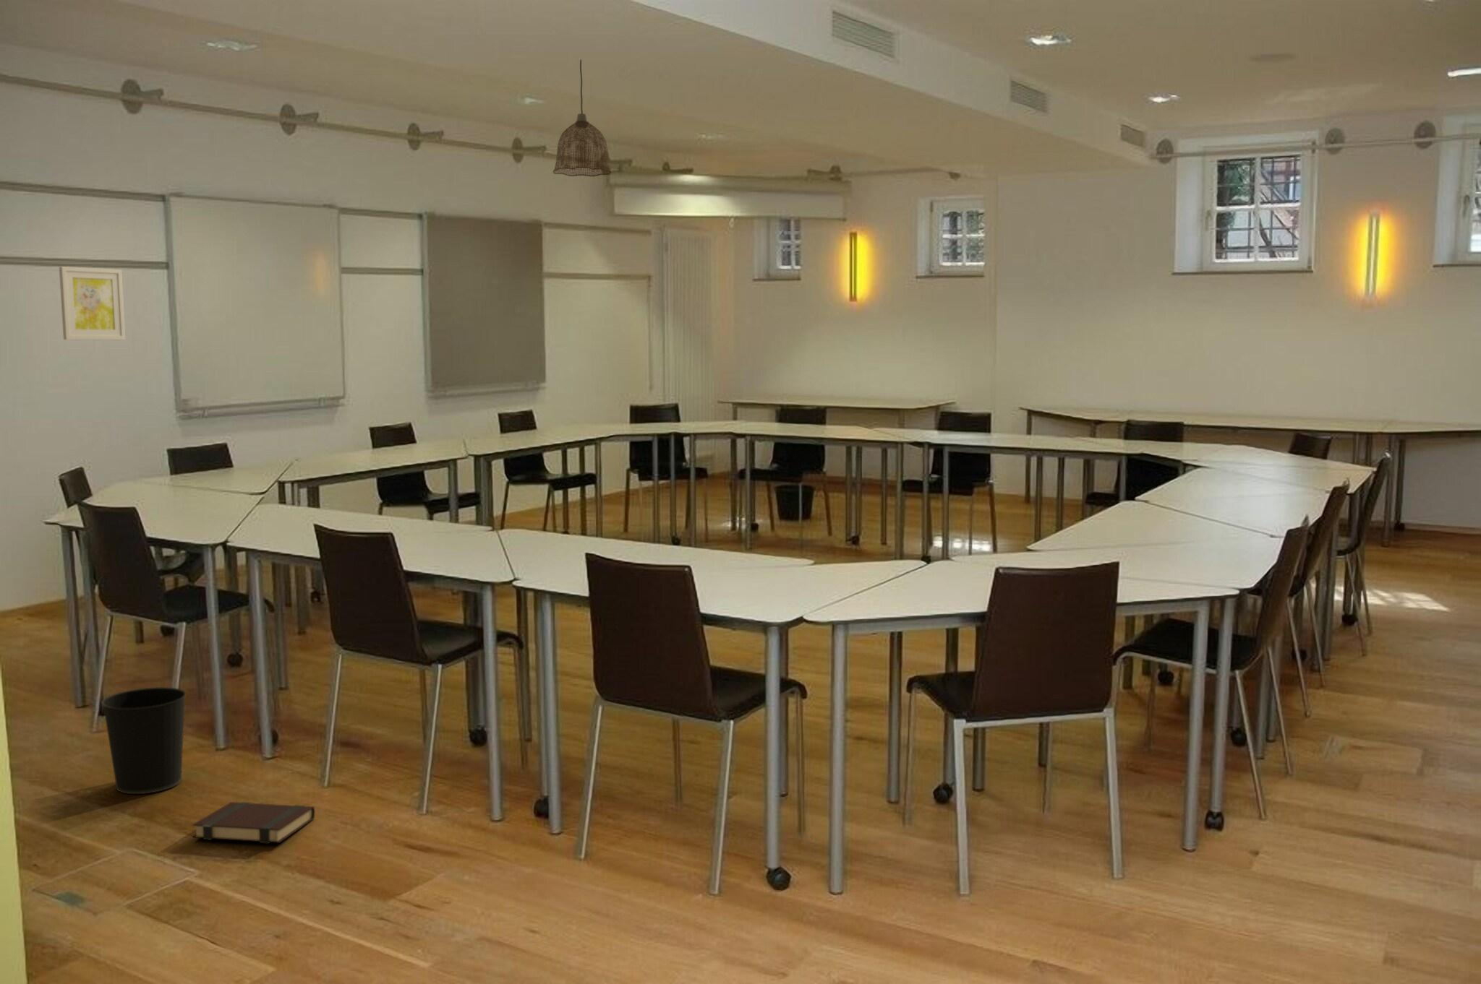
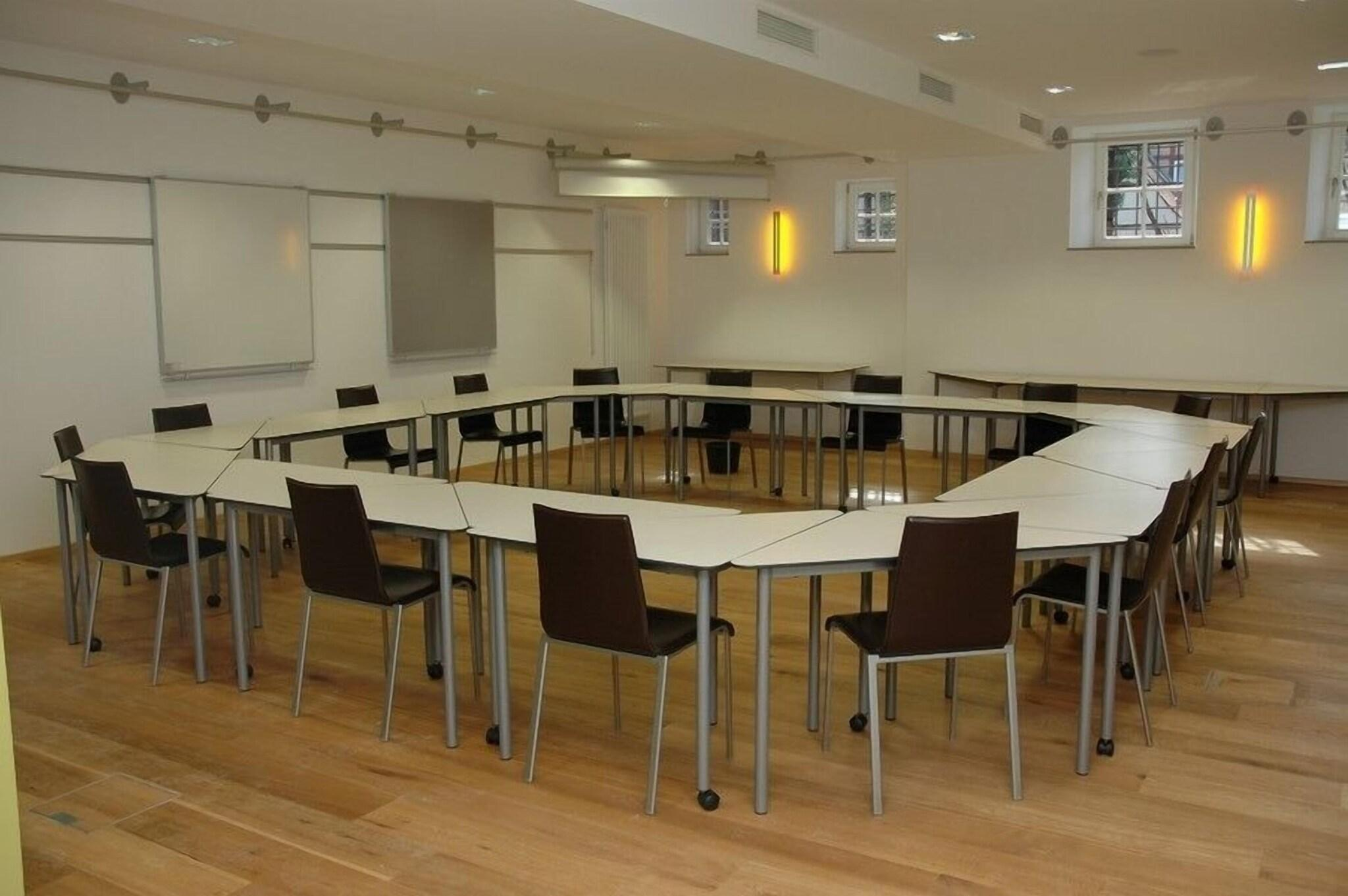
- book (255, 820)
- pendant lamp (581, 116)
- wastebasket (147, 740)
- wall art (92, 303)
